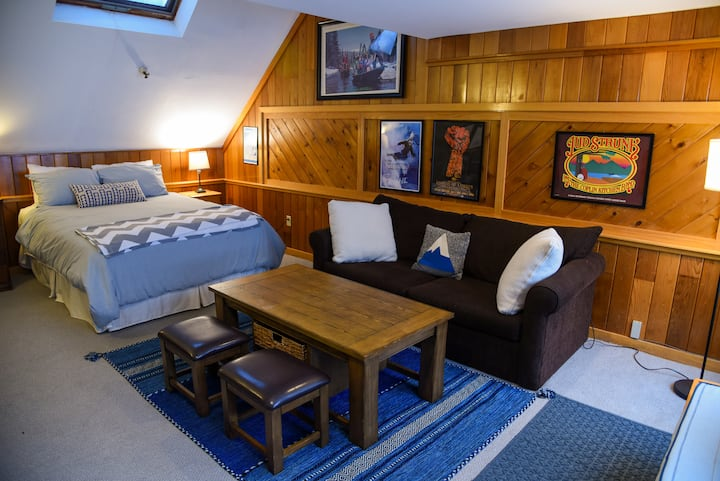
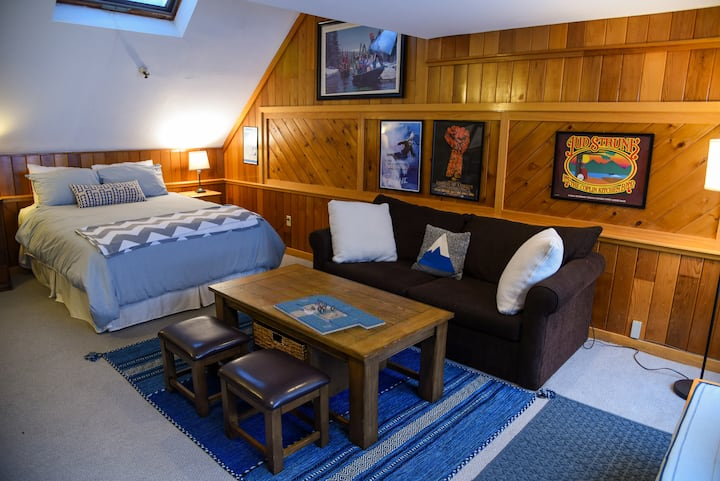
+ board game (327, 311)
